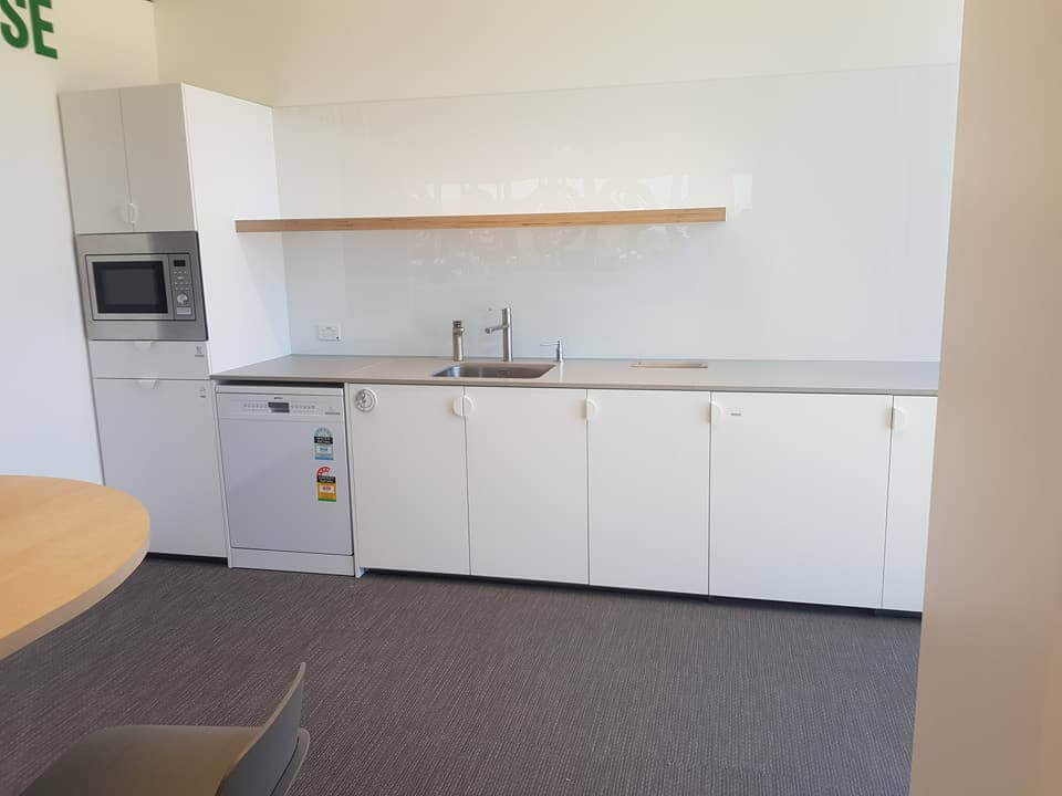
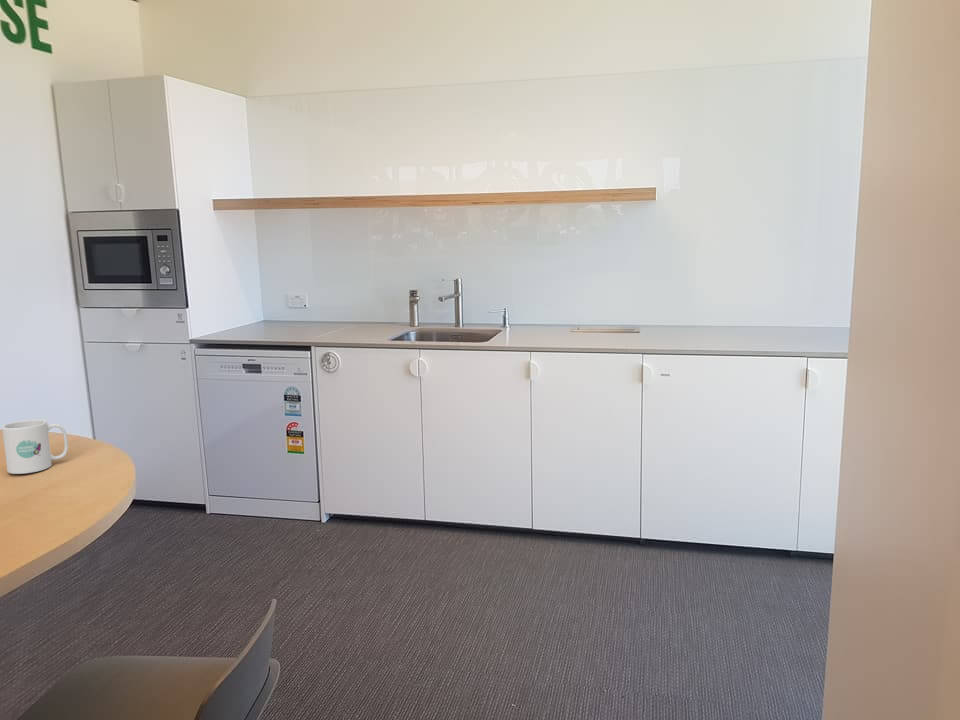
+ mug (36, 444)
